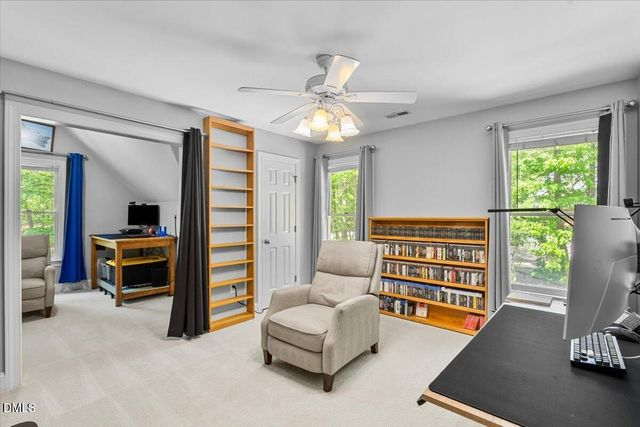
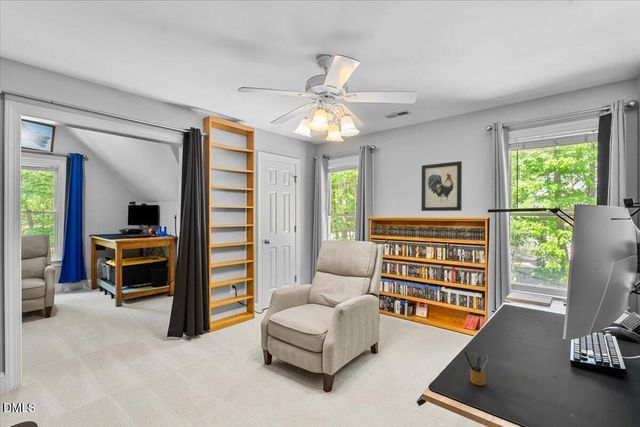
+ wall art (440, 187)
+ pencil box (476, 366)
